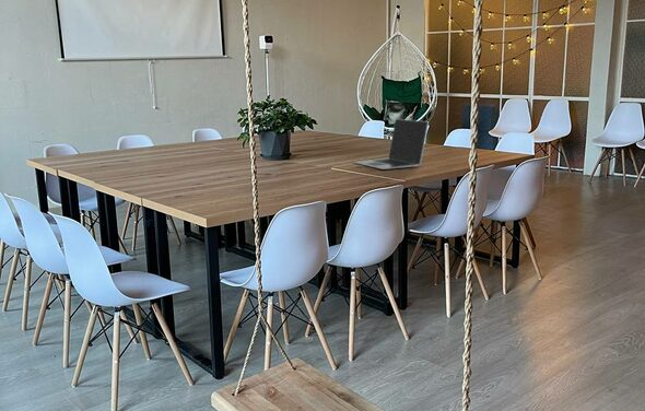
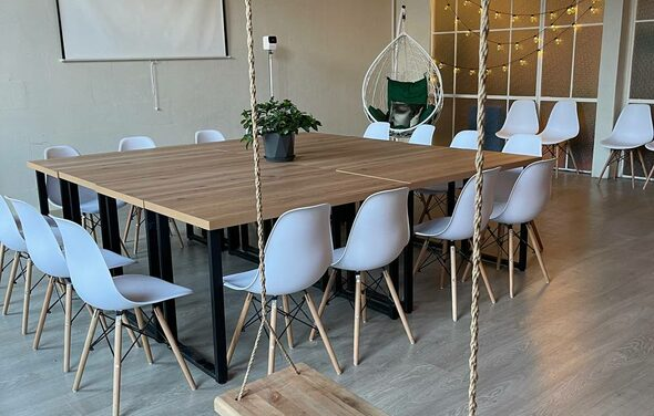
- laptop (391, 142)
